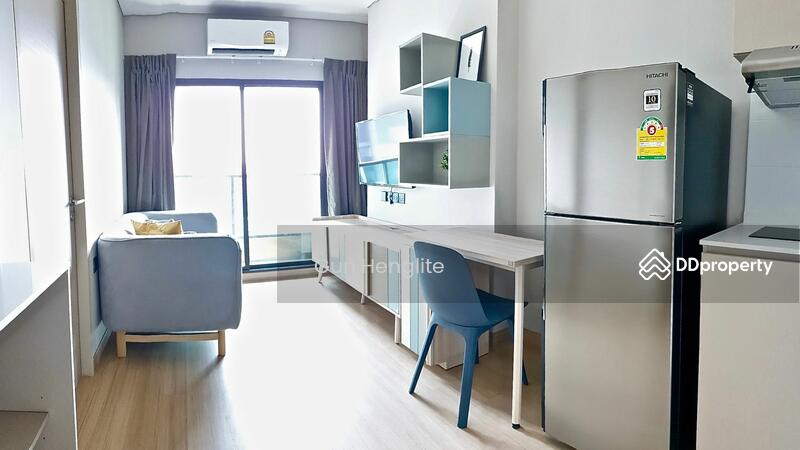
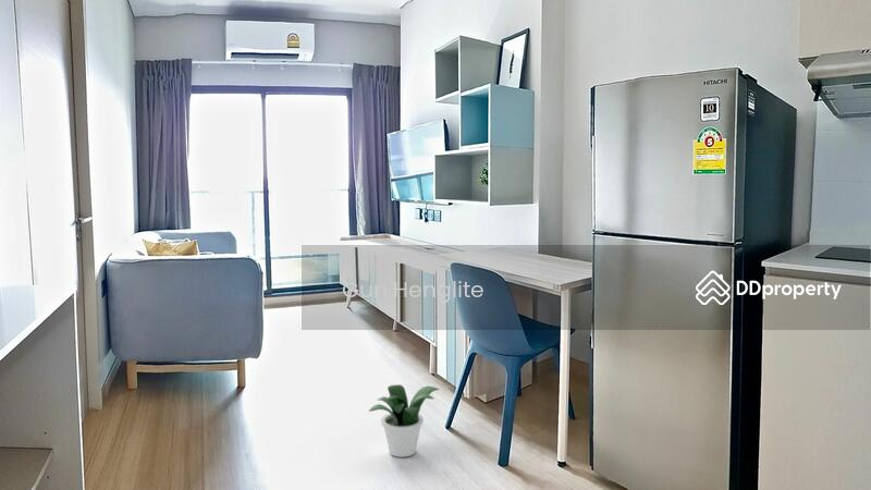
+ potted plant (406, 420)
